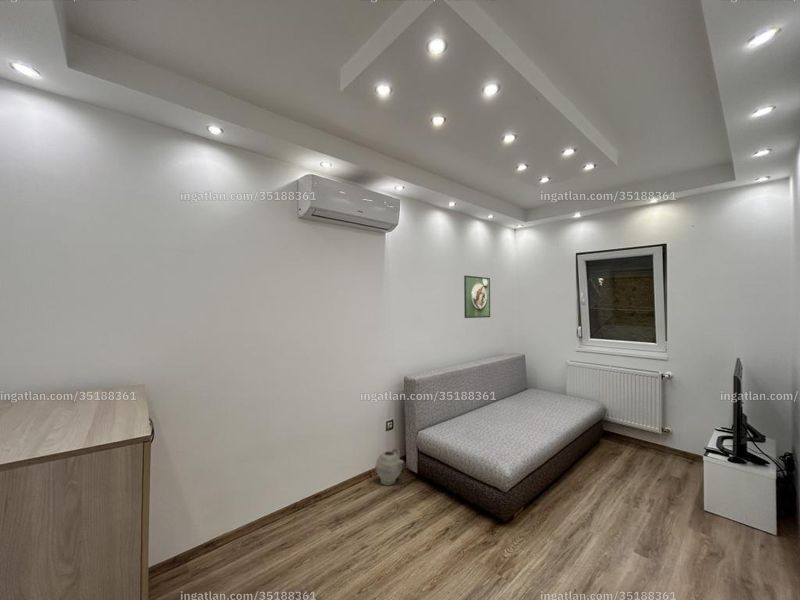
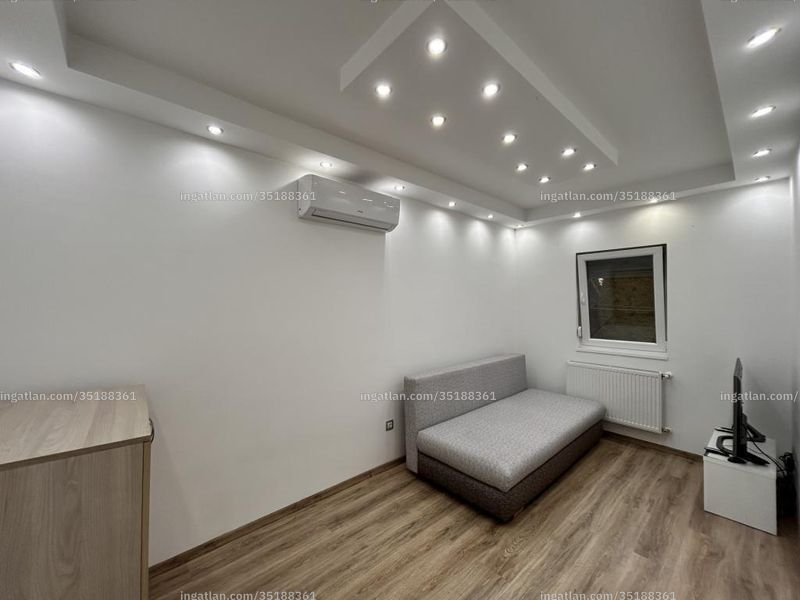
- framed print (477, 297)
- ceramic jug (391, 467)
